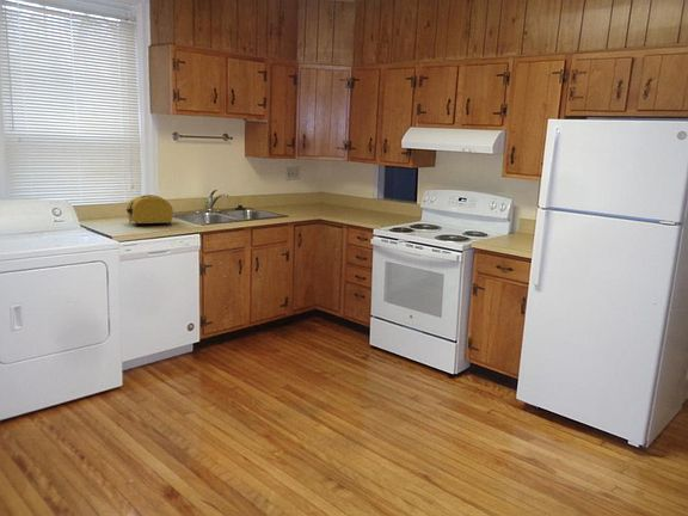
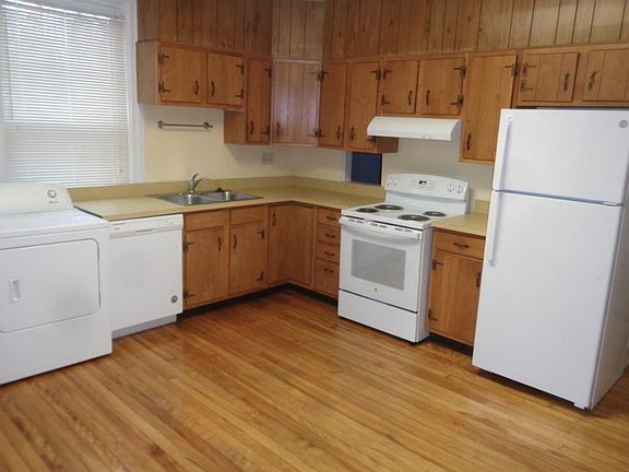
- toaster (149, 209)
